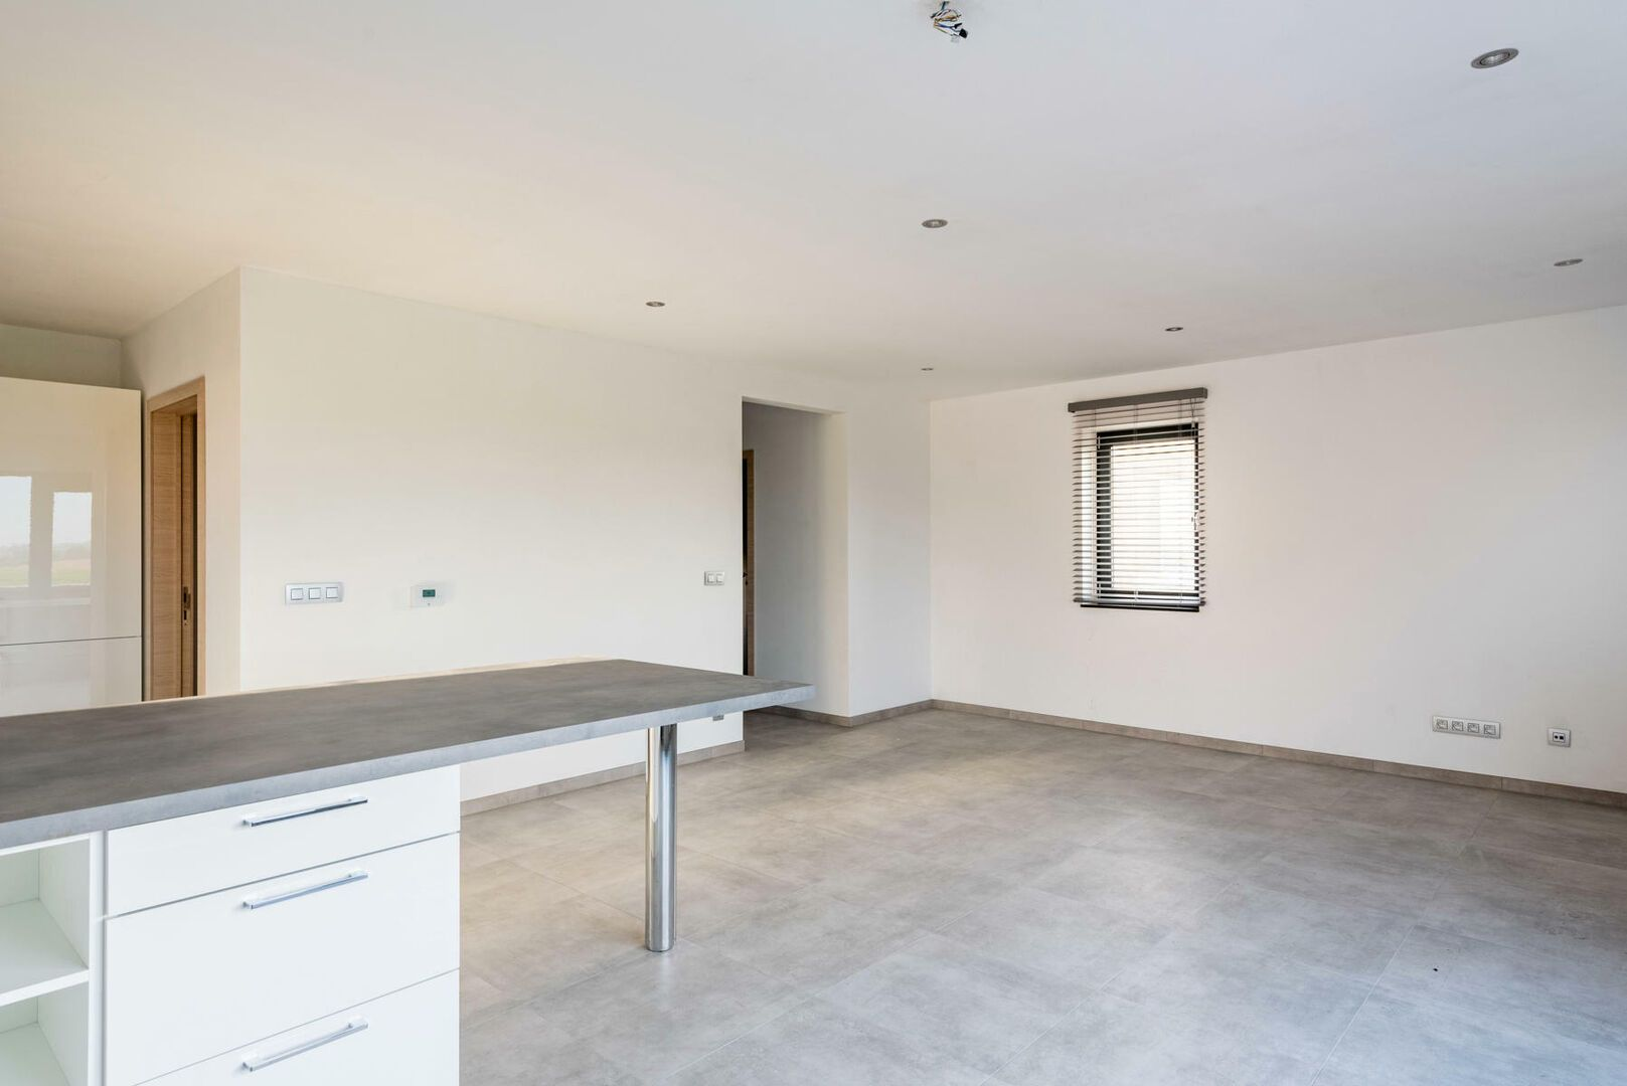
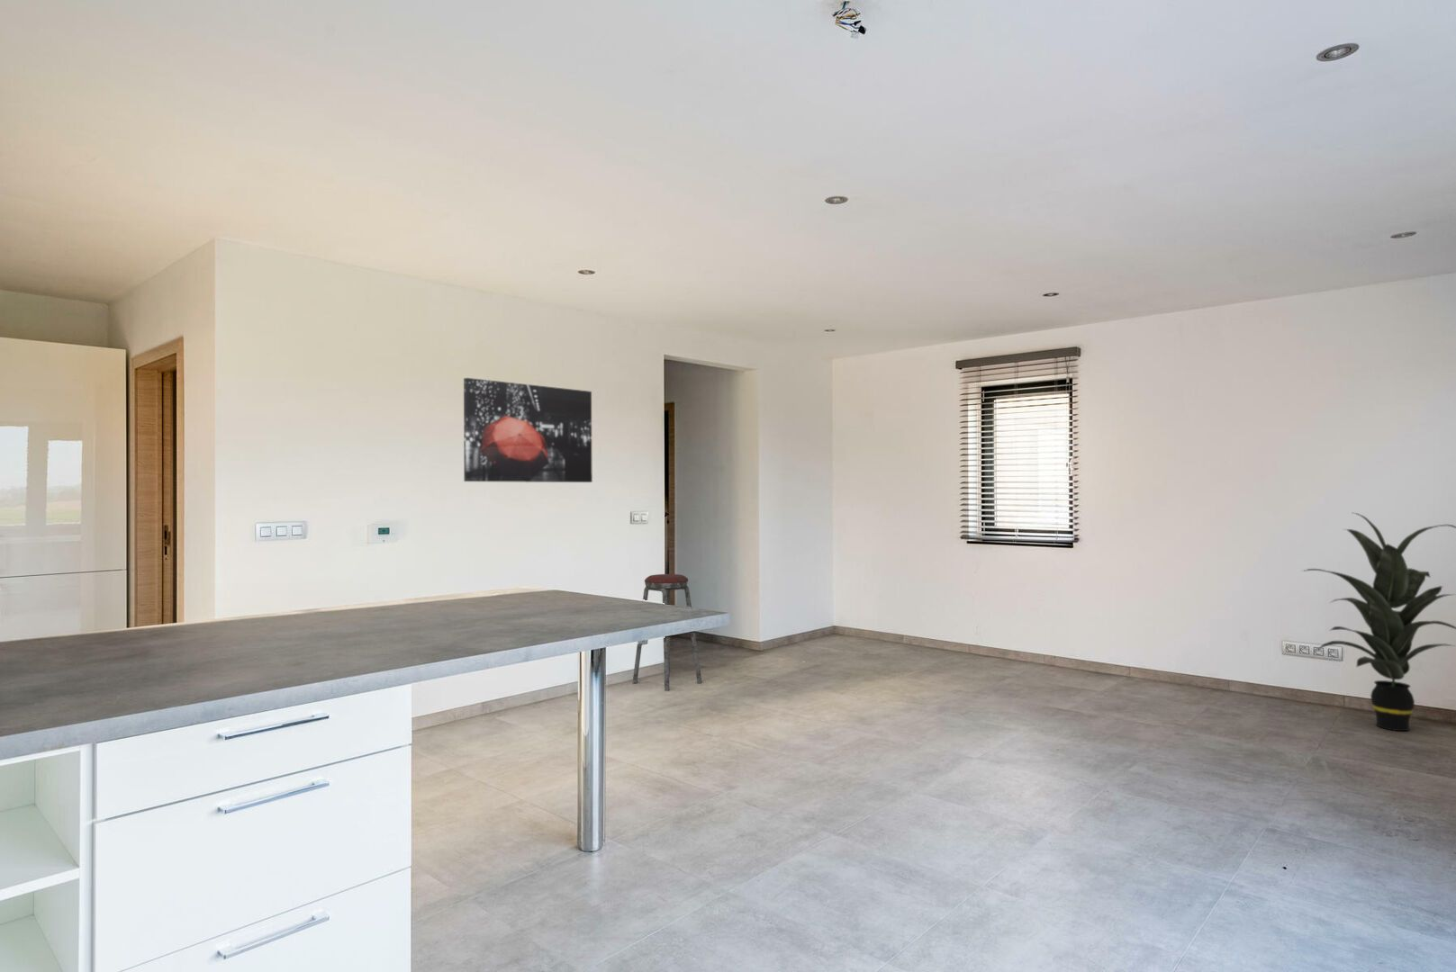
+ wall art (532, 433)
+ indoor plant (1381, 618)
+ music stool (666, 637)
